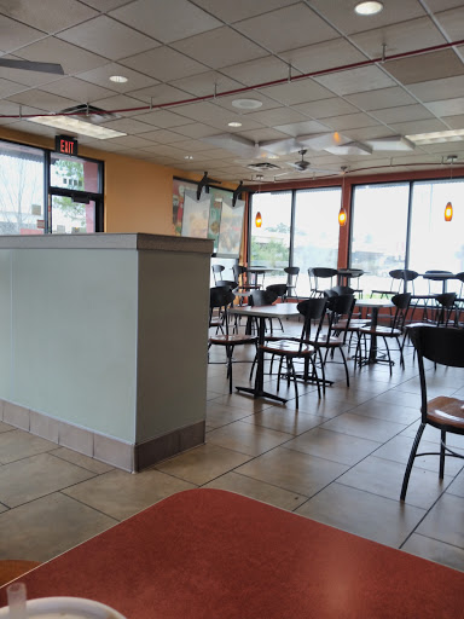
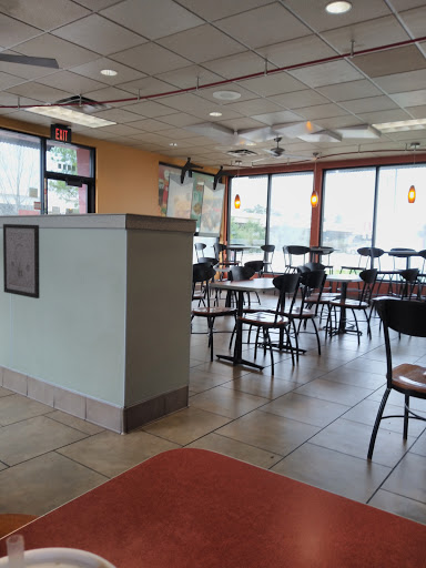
+ wall art (20, 260)
